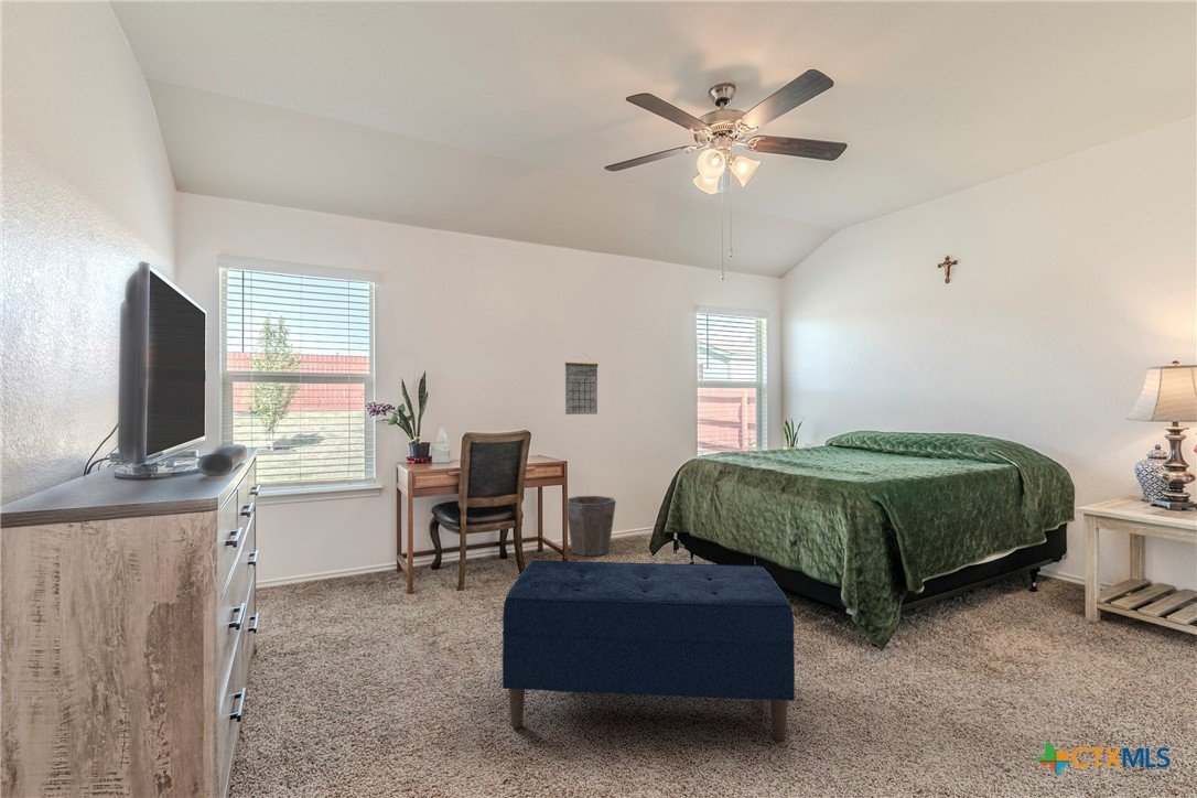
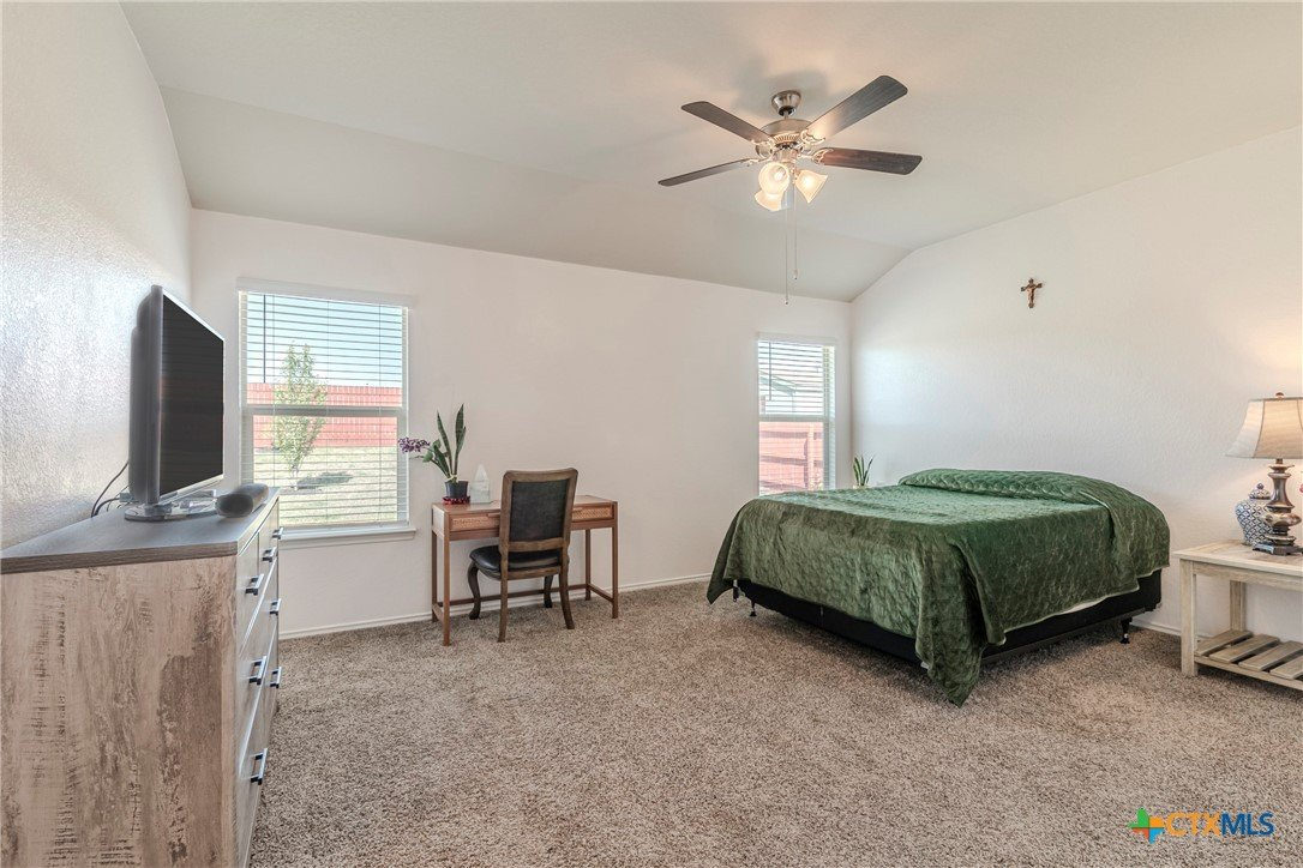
- bench (645, 640)
- calendar (581, 382)
- waste bin (590, 525)
